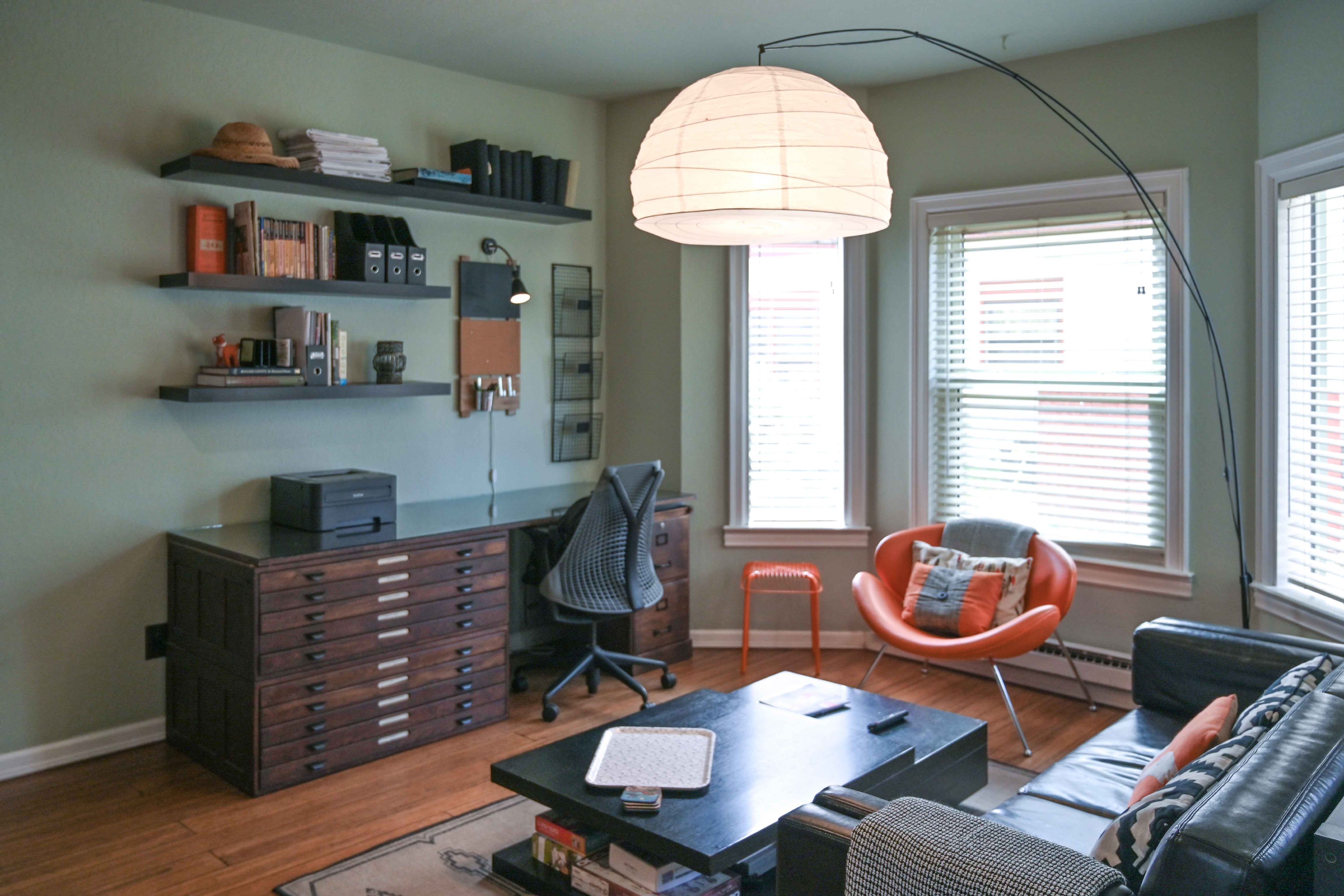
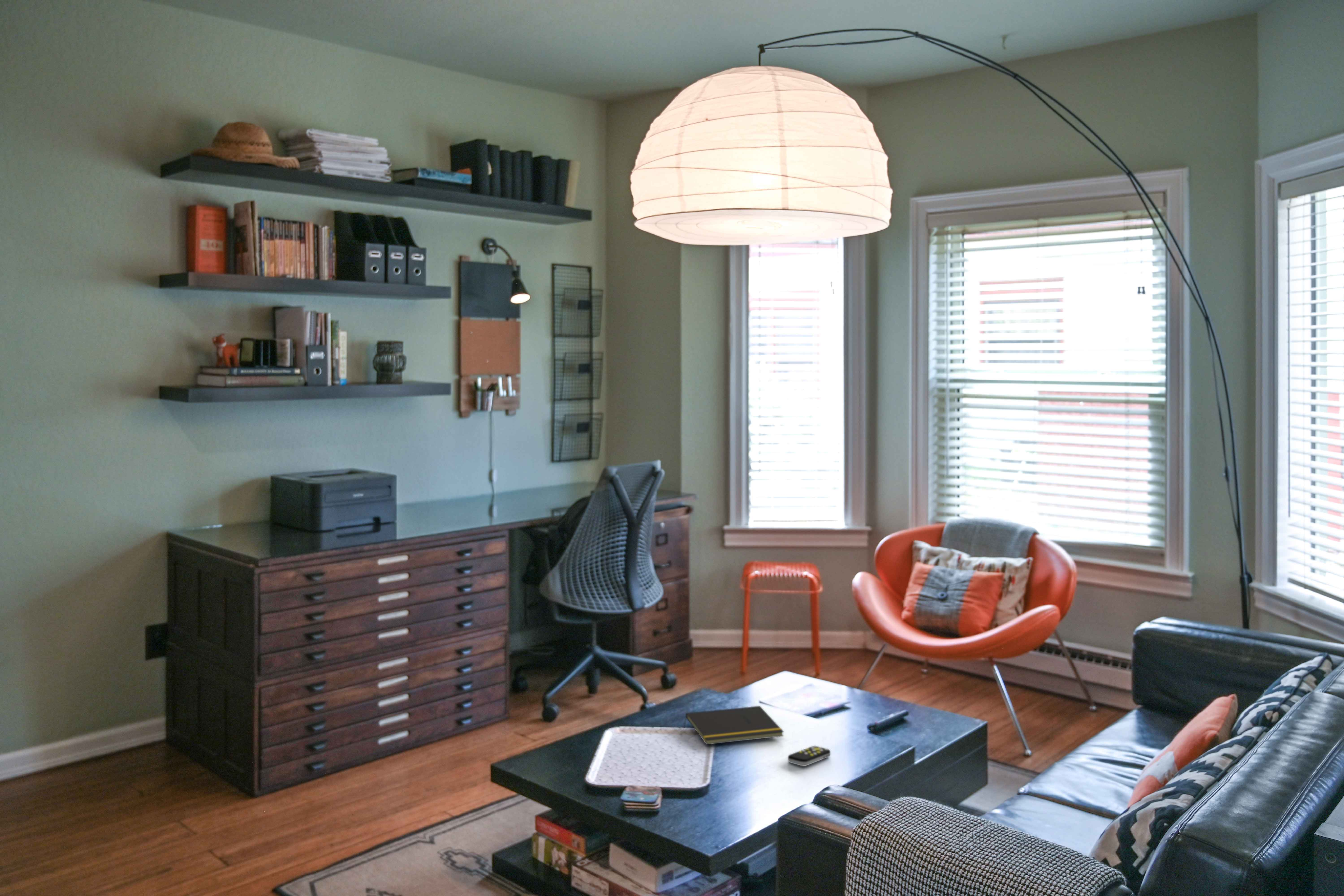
+ notepad (734, 724)
+ remote control (809, 755)
